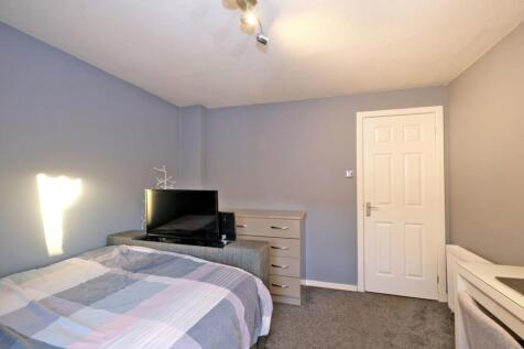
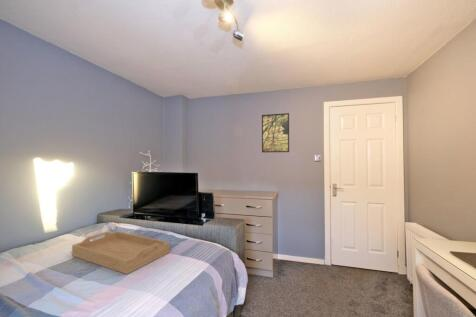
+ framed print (275, 133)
+ serving tray (121, 247)
